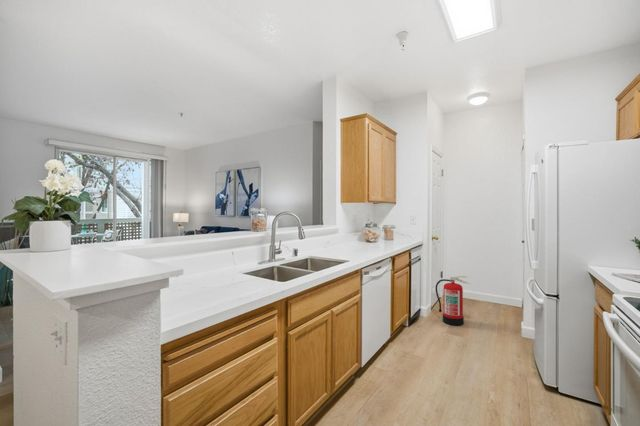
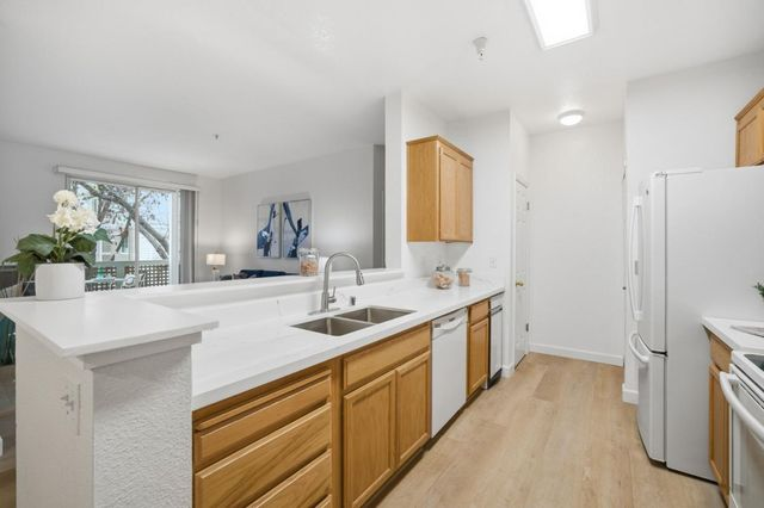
- fire extinguisher (453, 298)
